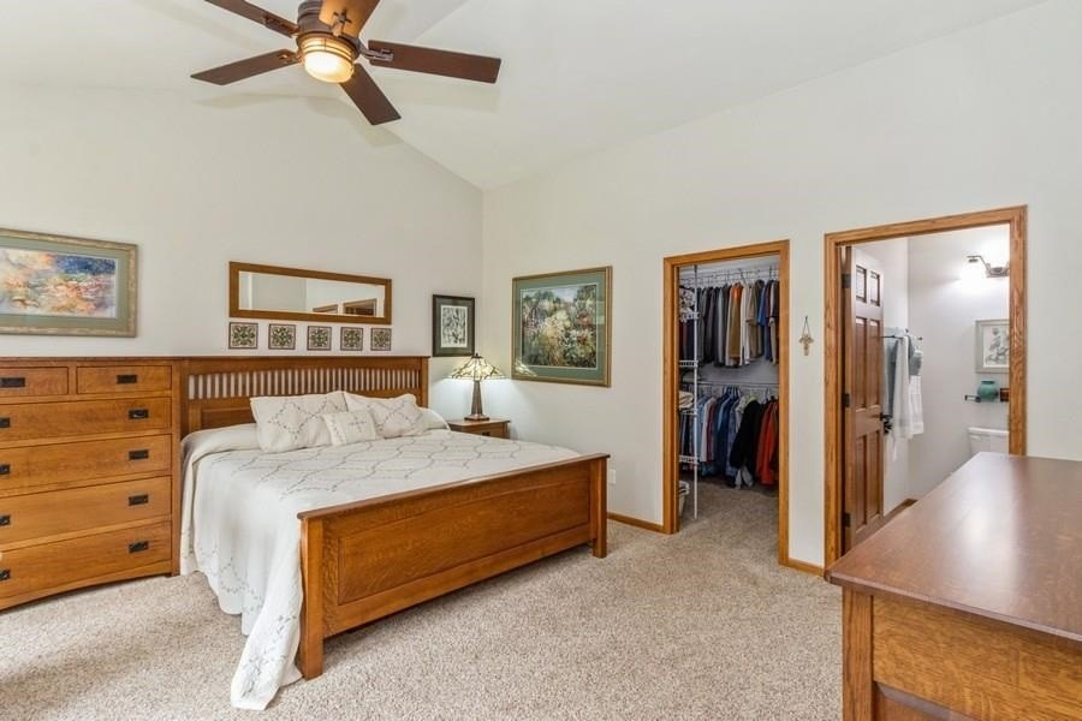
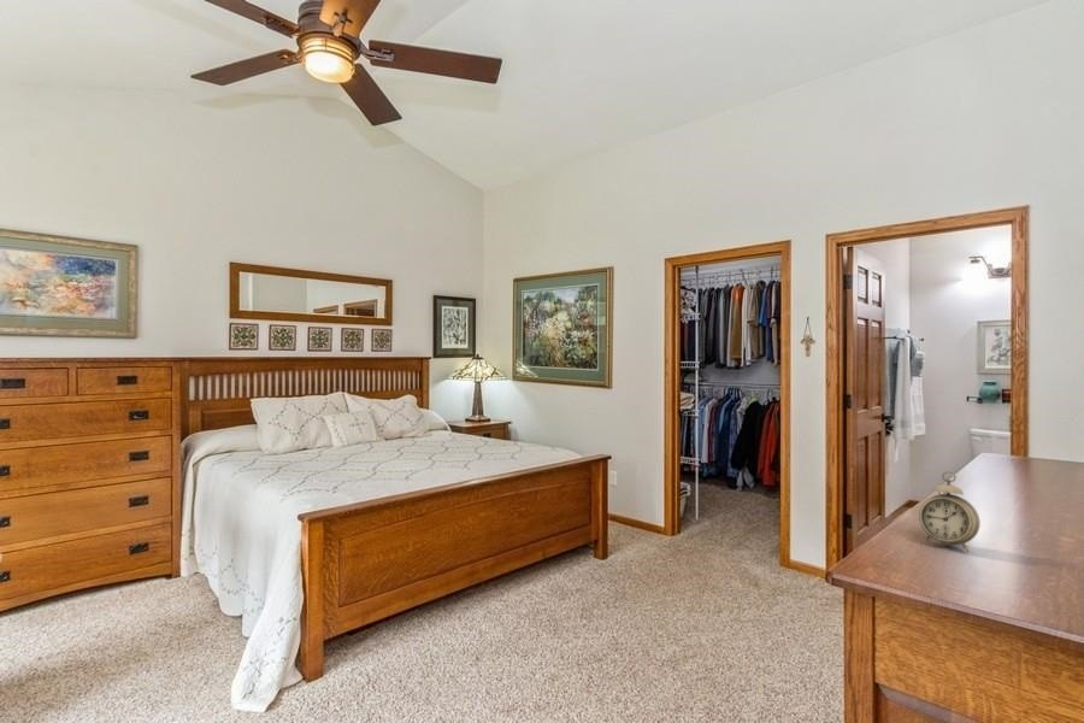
+ alarm clock (947, 509)
